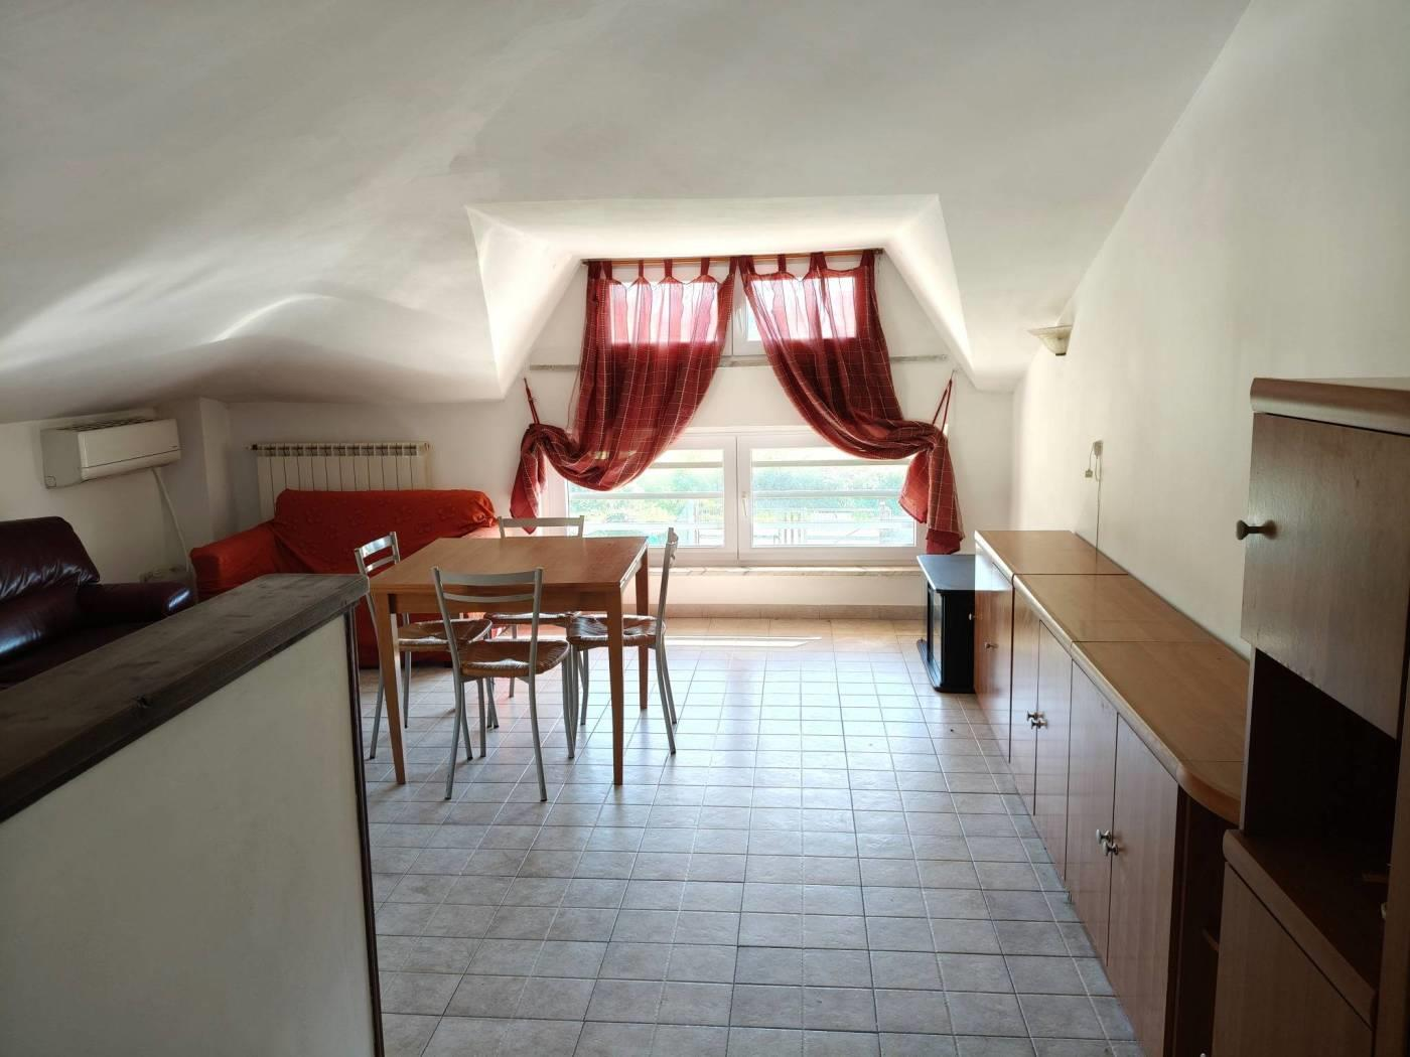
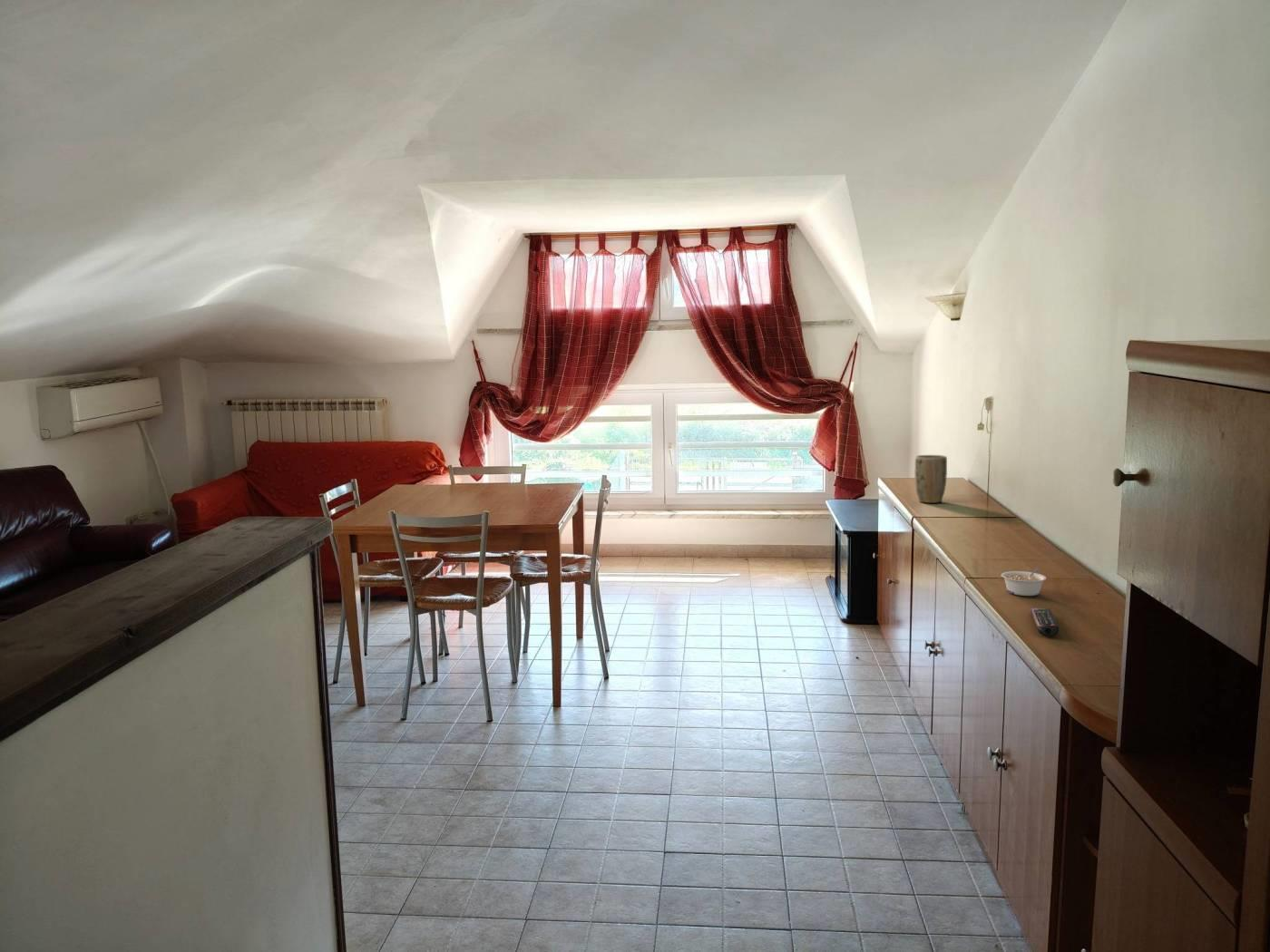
+ legume (1022, 582)
+ plant pot (931, 479)
+ remote control (1043, 620)
